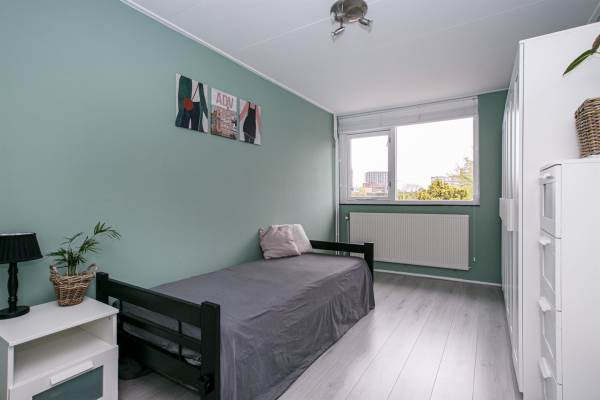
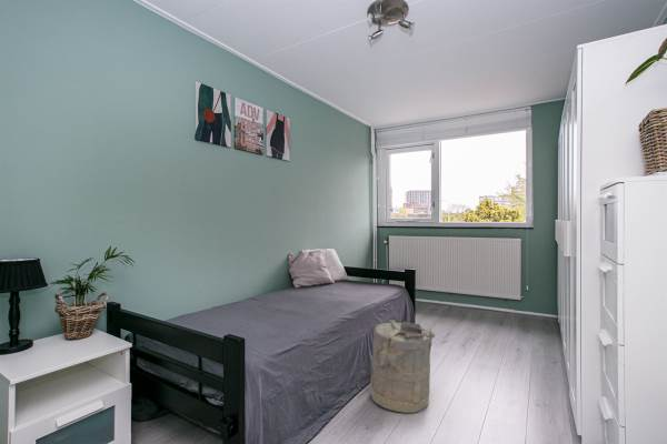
+ laundry hamper (398, 361)
